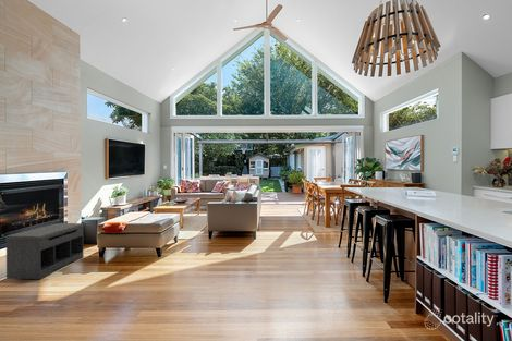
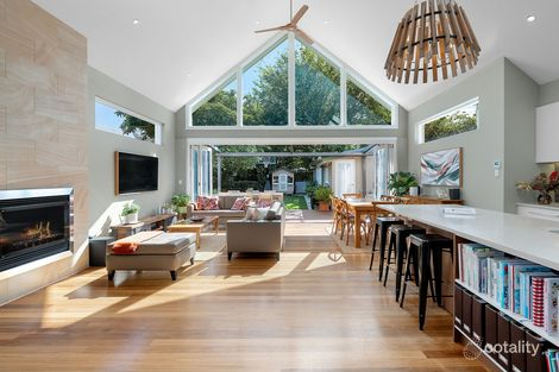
- bench (48, 247)
